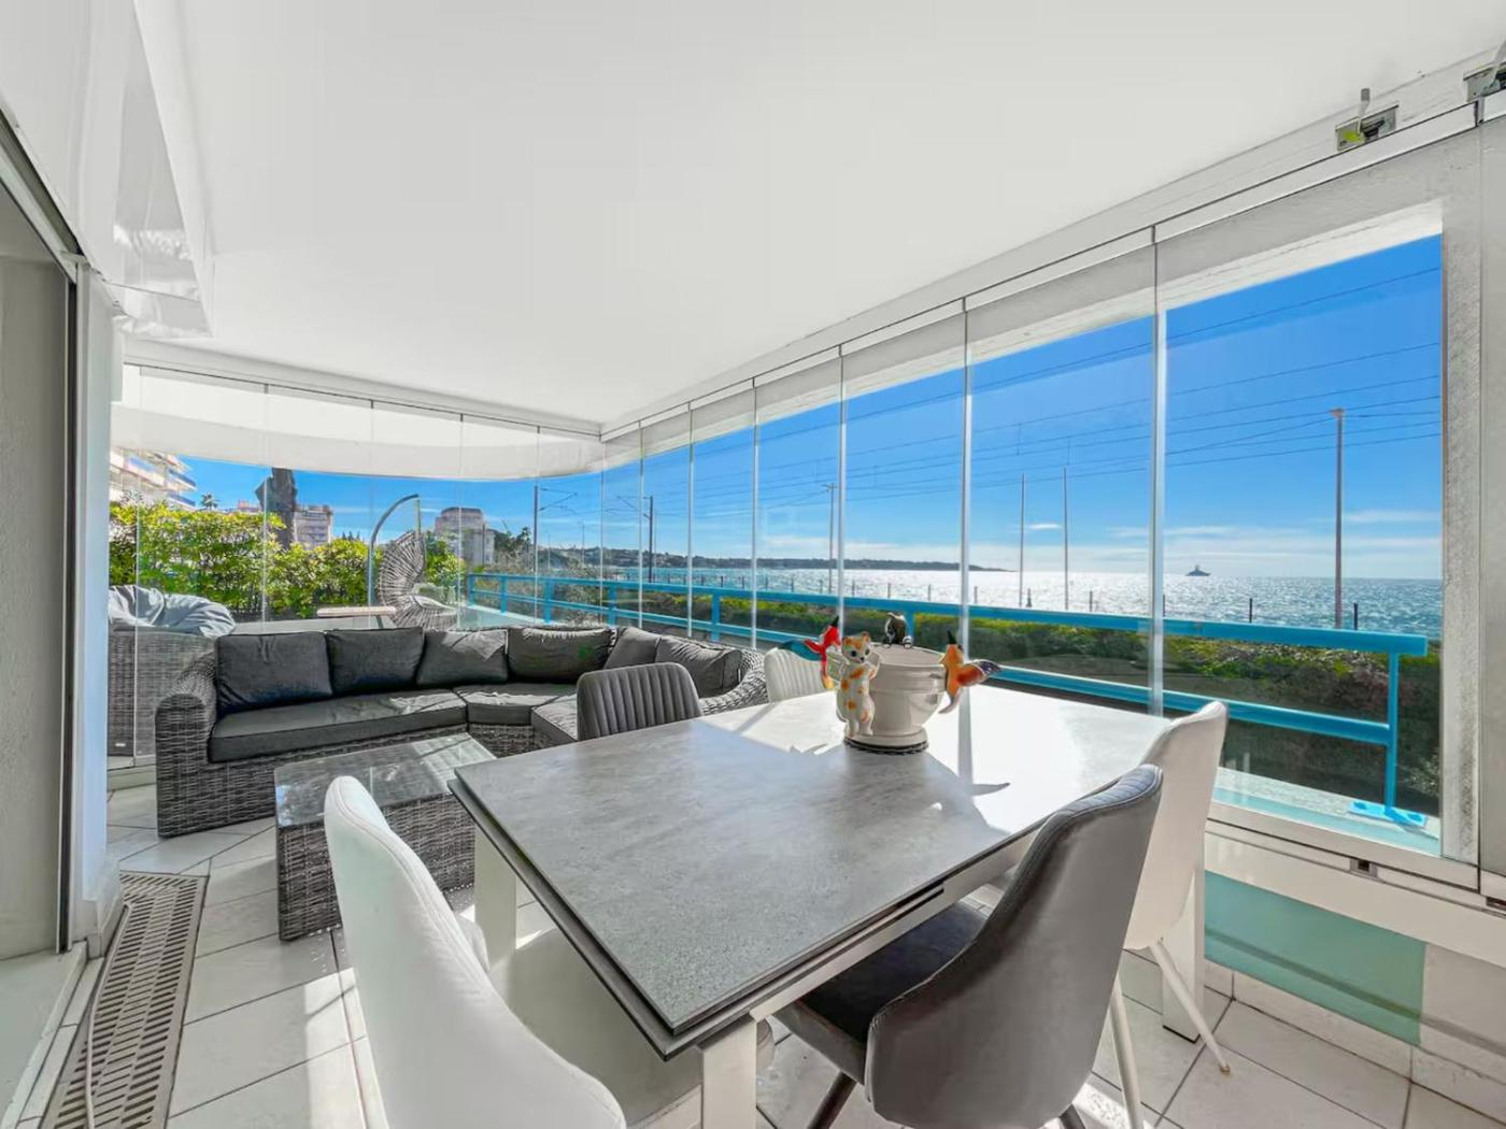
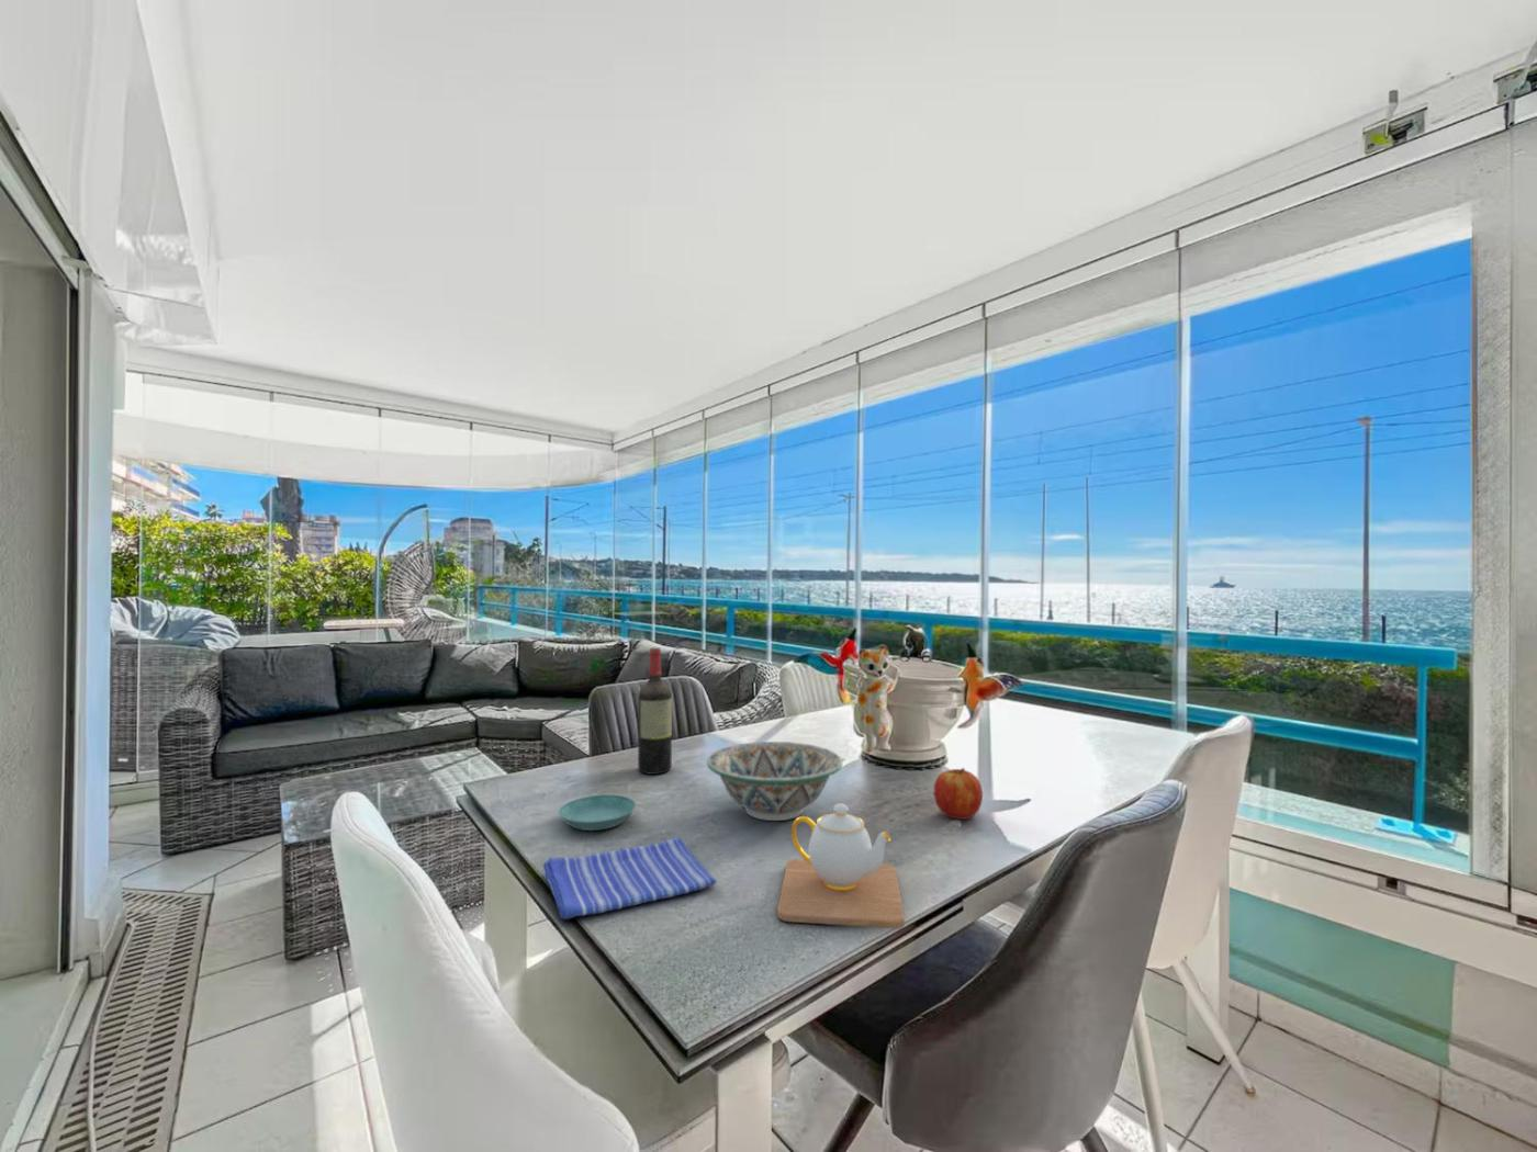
+ dish towel (627, 871)
+ wine bottle (655, 709)
+ decorative bowl (775, 784)
+ apple (957, 790)
+ teapot (840, 851)
+ saucer (597, 813)
